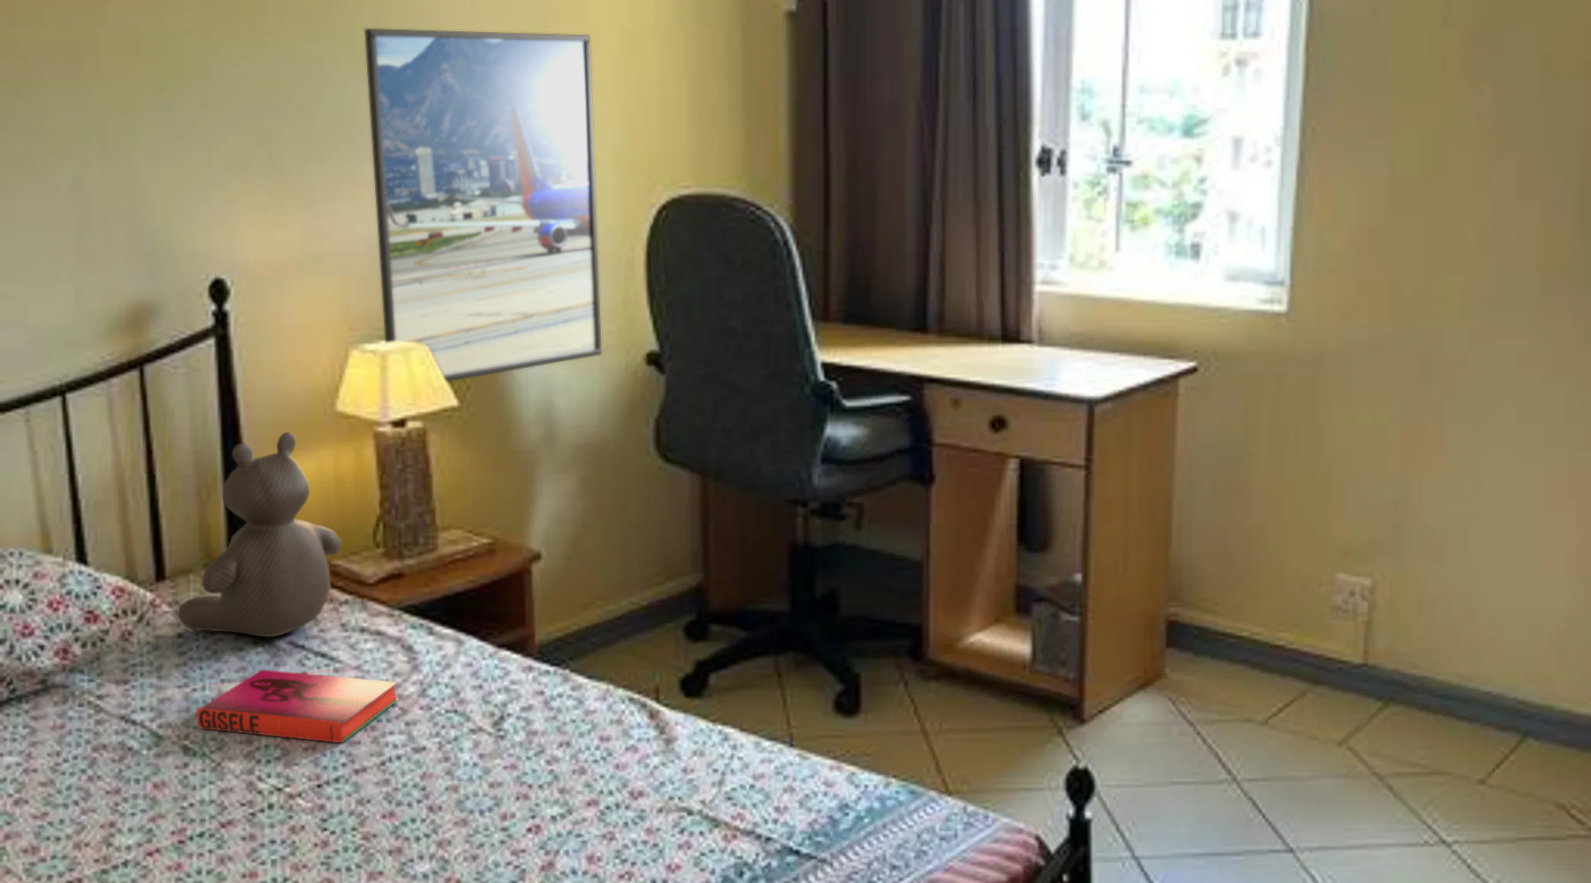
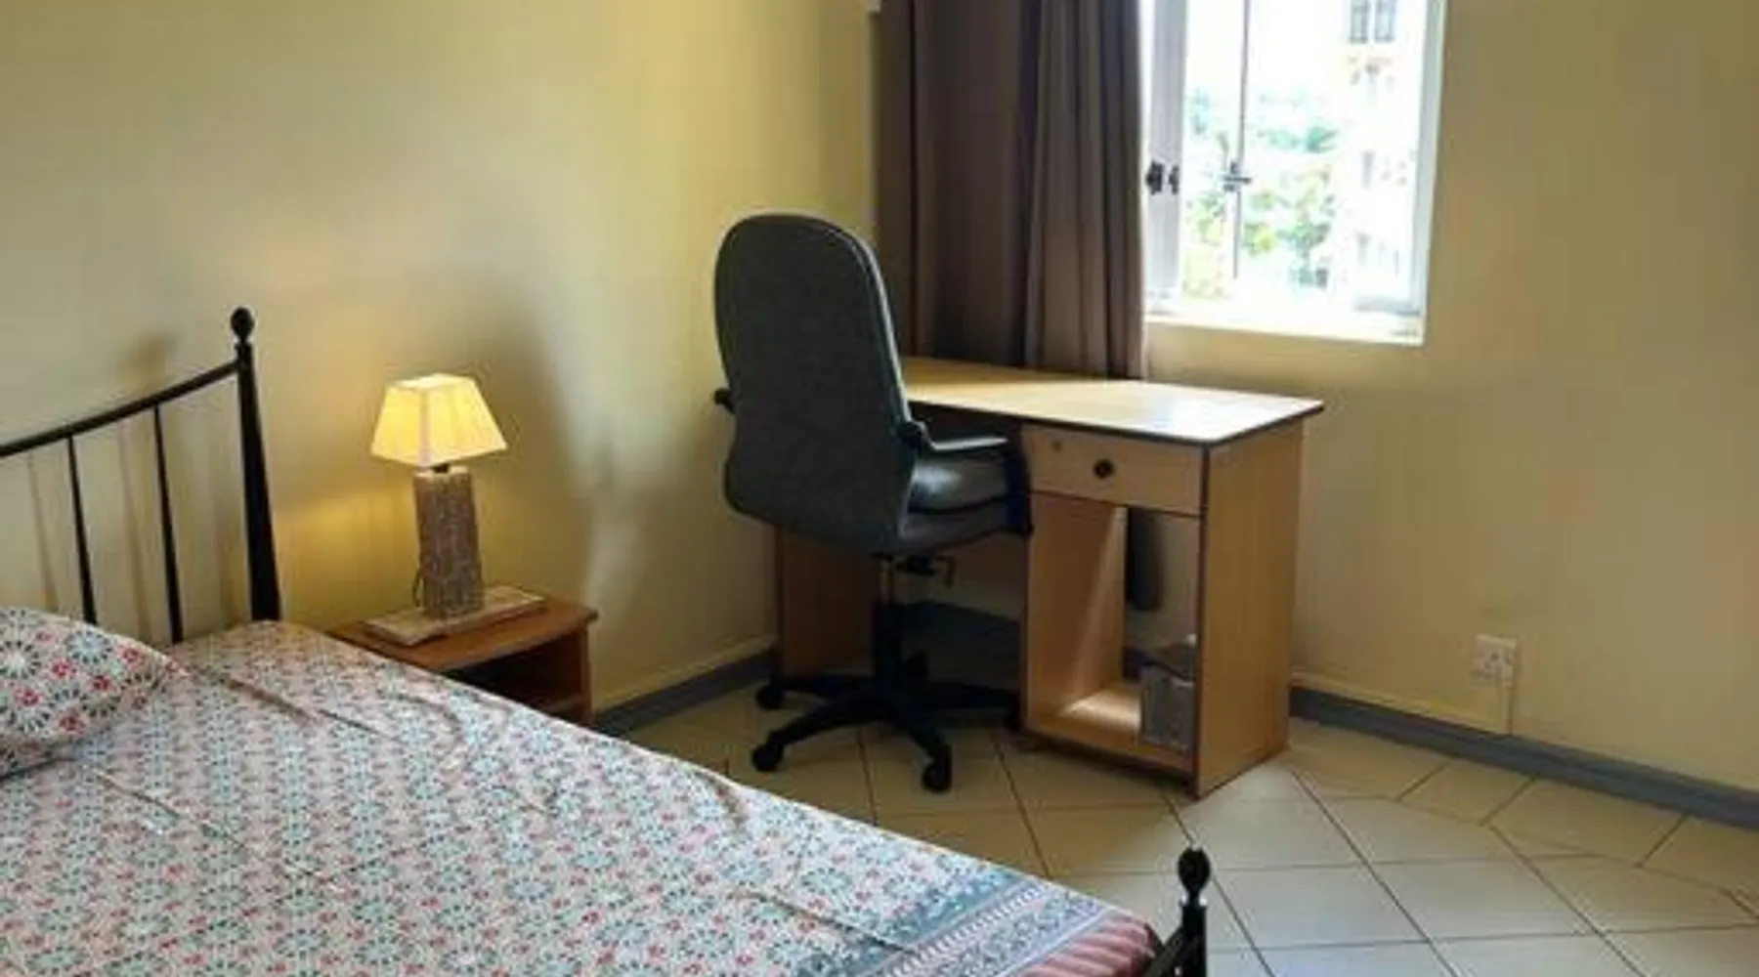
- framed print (492, 206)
- hardback book (299, 705)
- teddy bear (251, 532)
